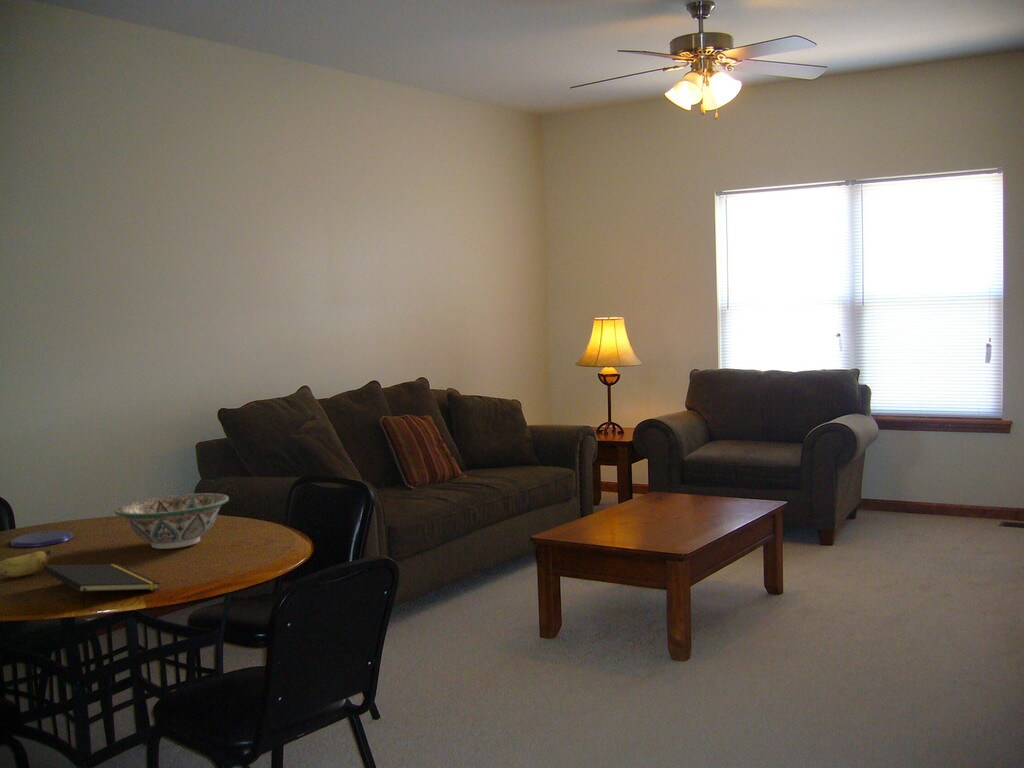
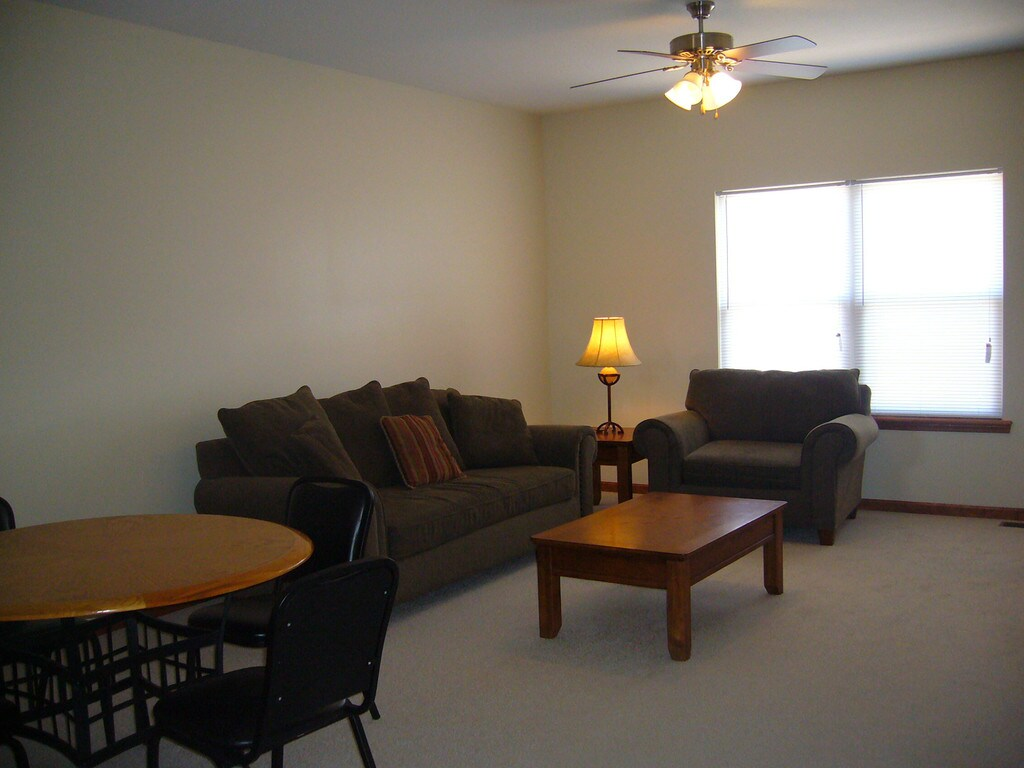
- banana (22, 564)
- notepad (100, 577)
- decorative bowl (174, 522)
- saucer (42, 538)
